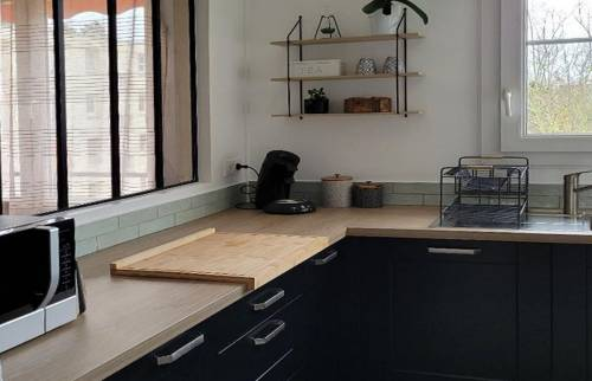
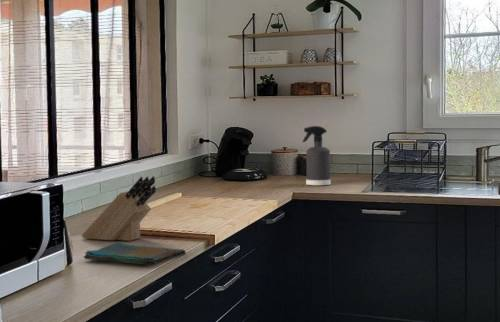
+ dish towel (135, 253)
+ spray bottle (316, 155)
+ knife block (120, 206)
